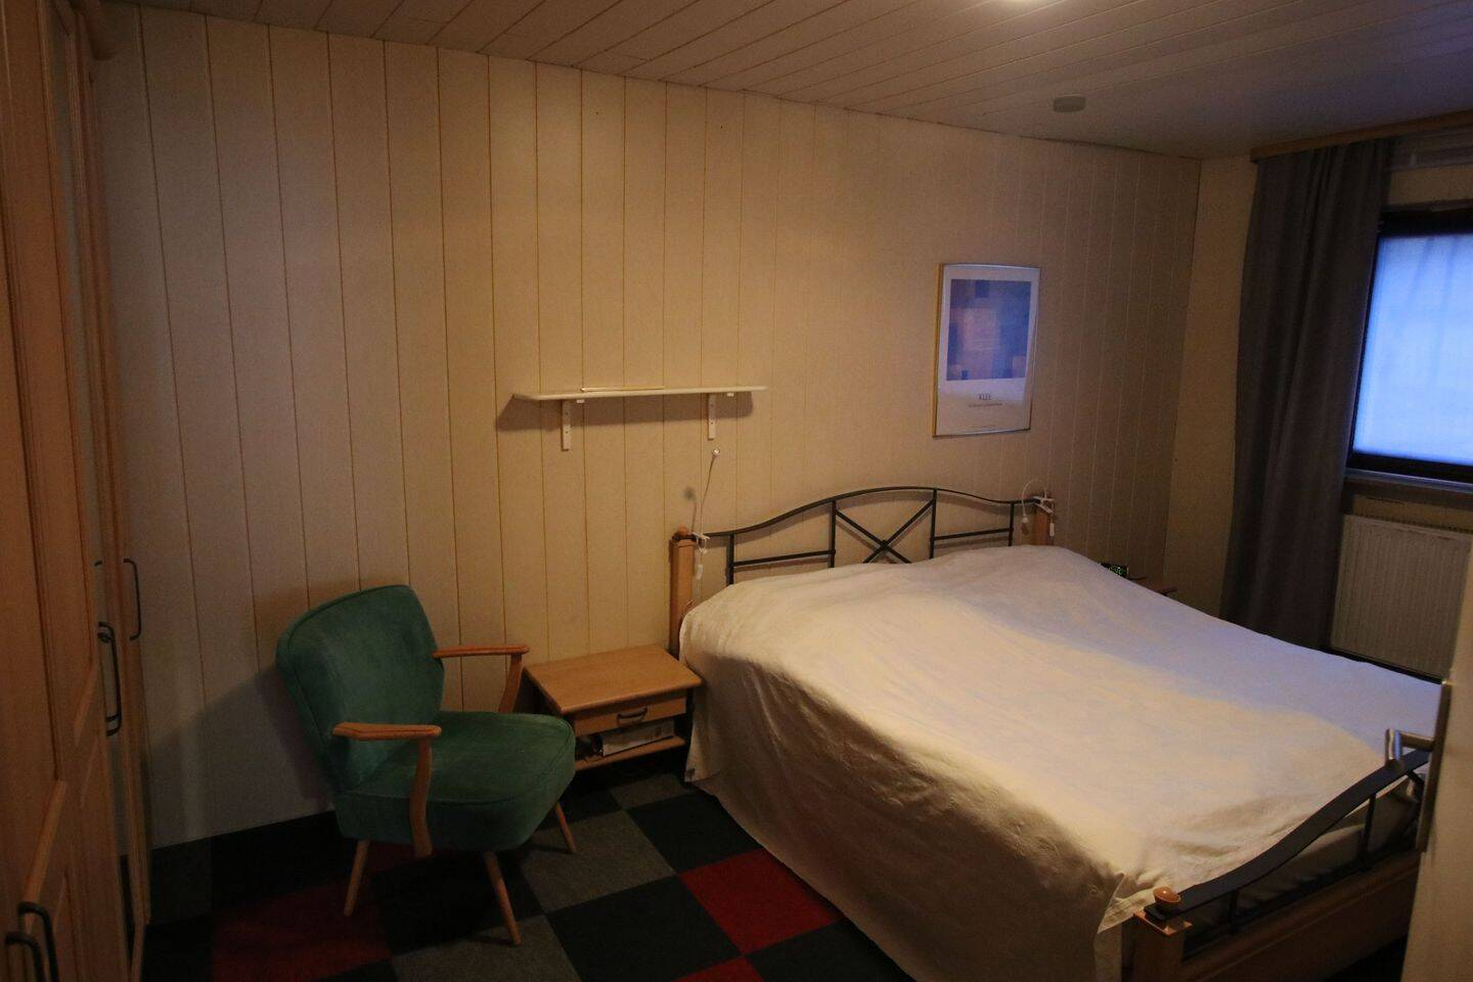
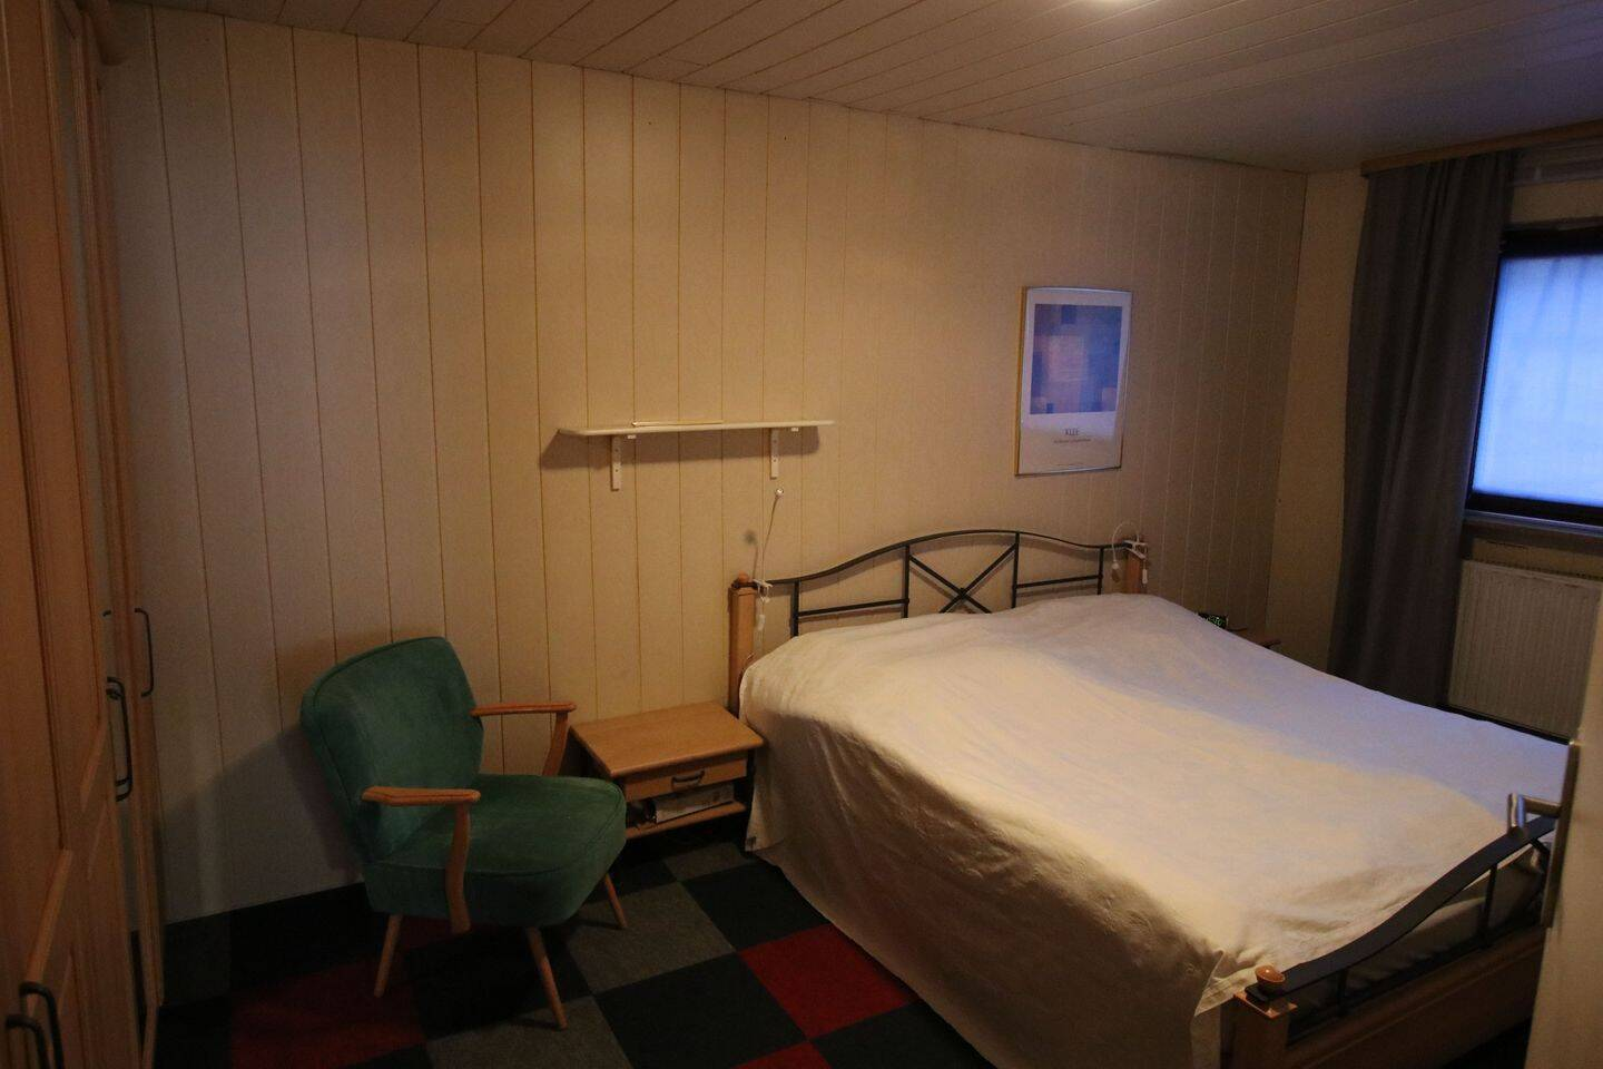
- smoke detector (1069, 100)
